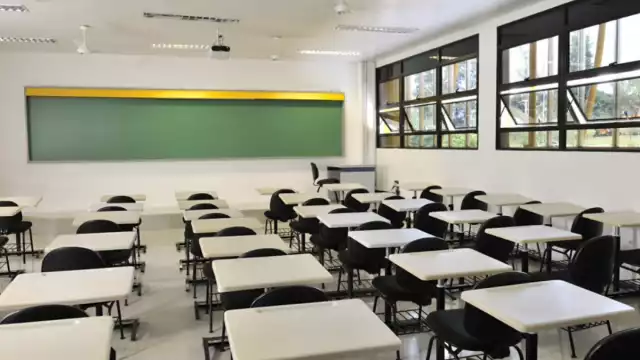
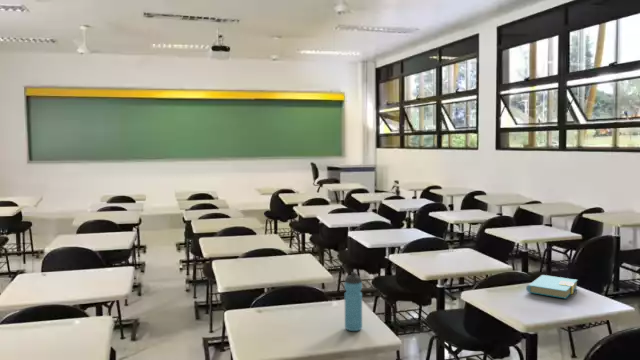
+ water bottle (353, 300)
+ book (552, 285)
